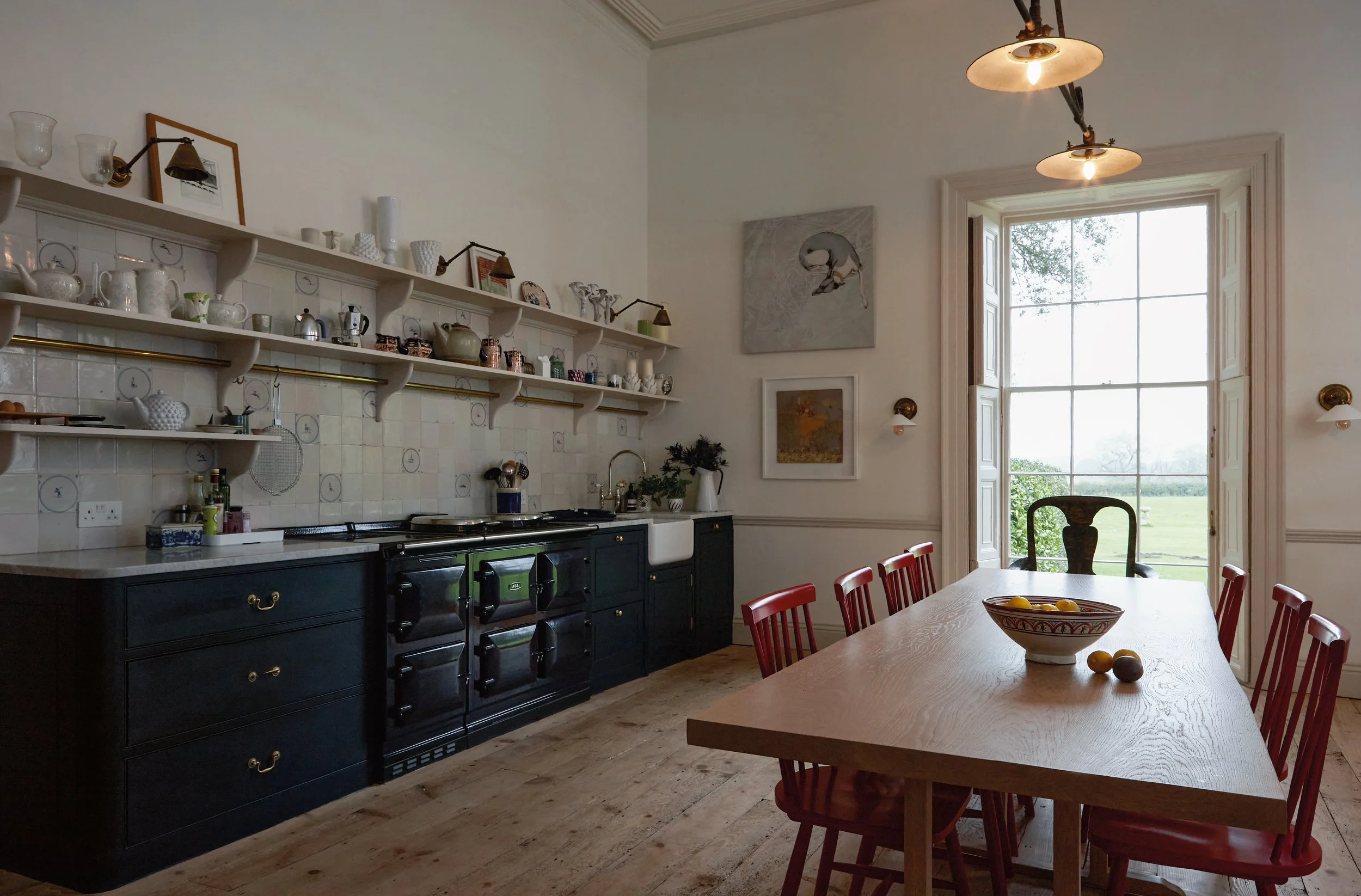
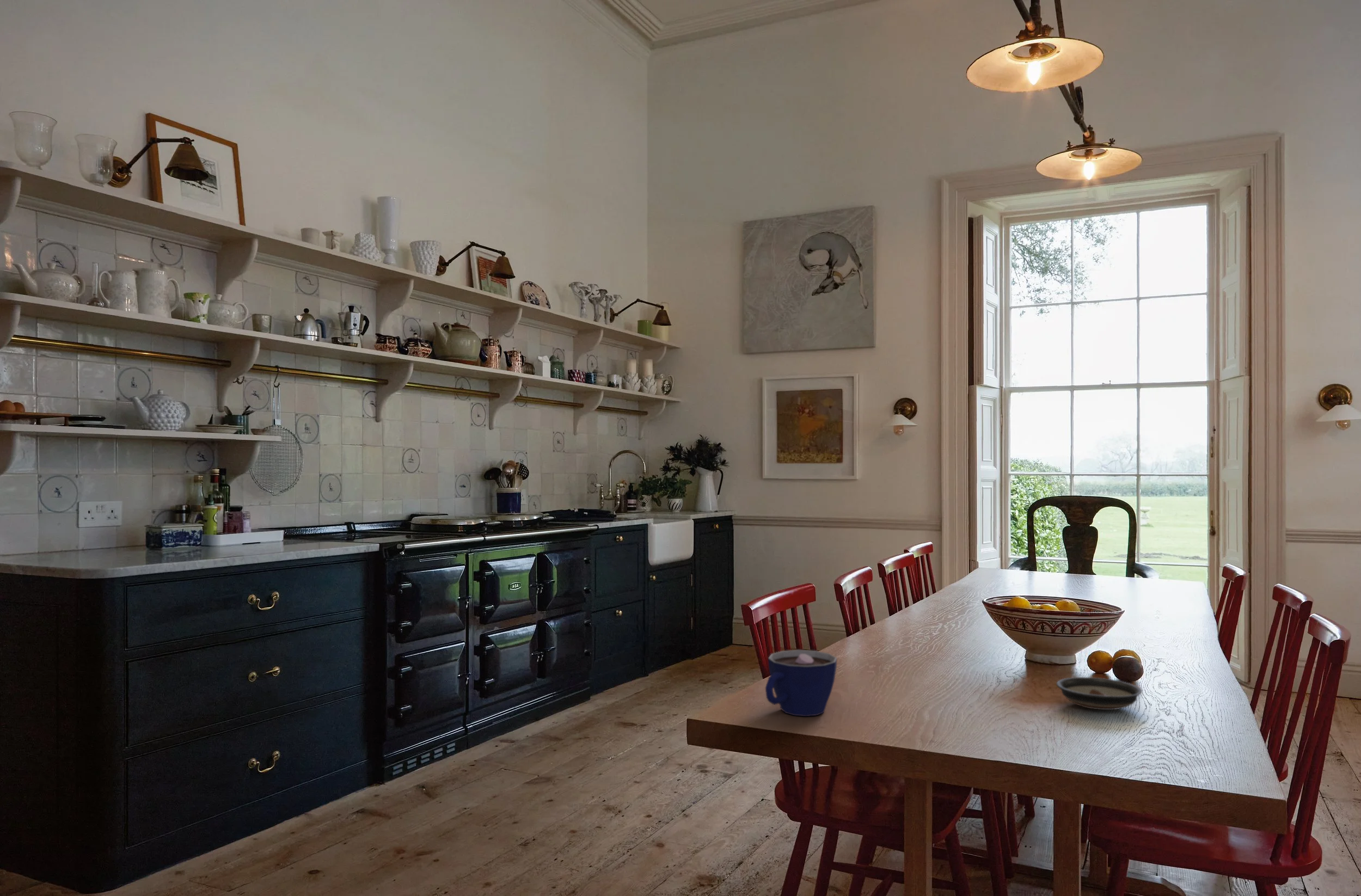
+ cup (795, 685)
+ saucer (1098, 696)
